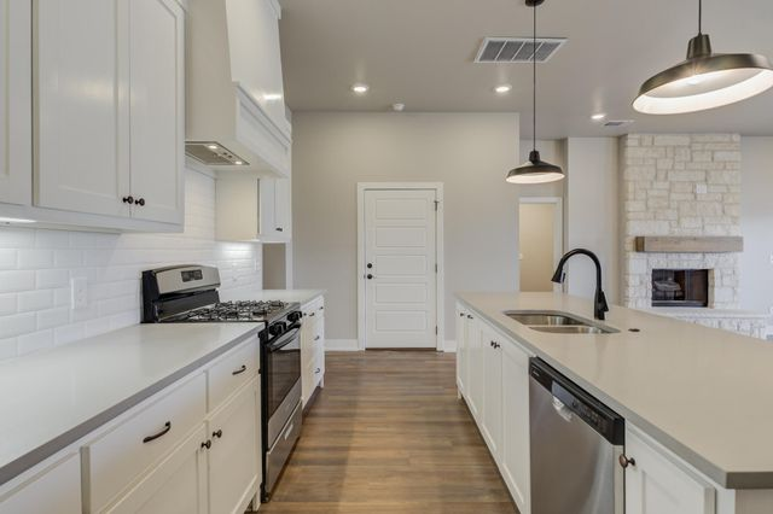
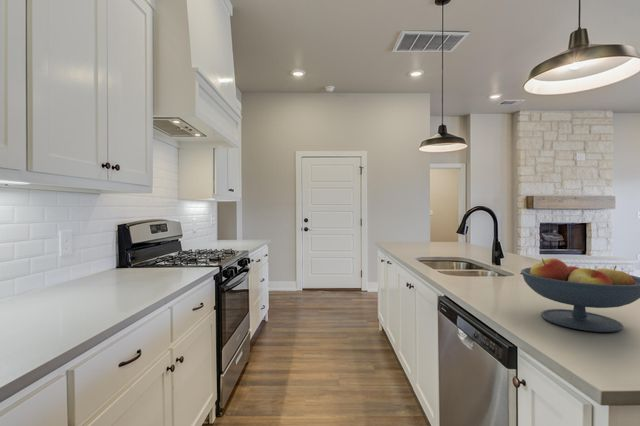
+ fruit bowl (579, 289)
